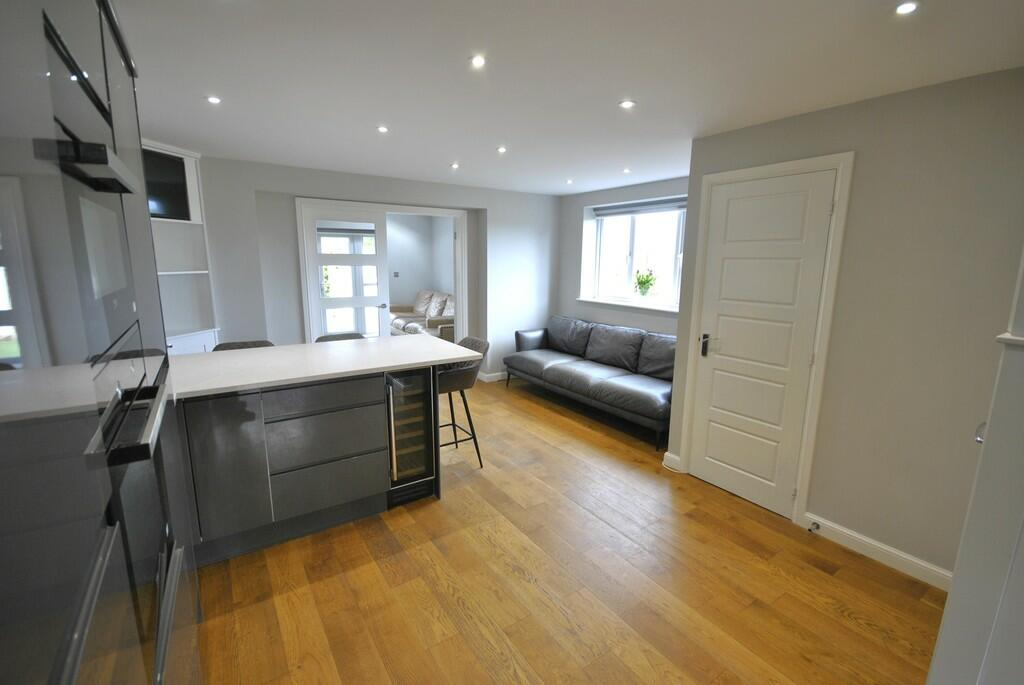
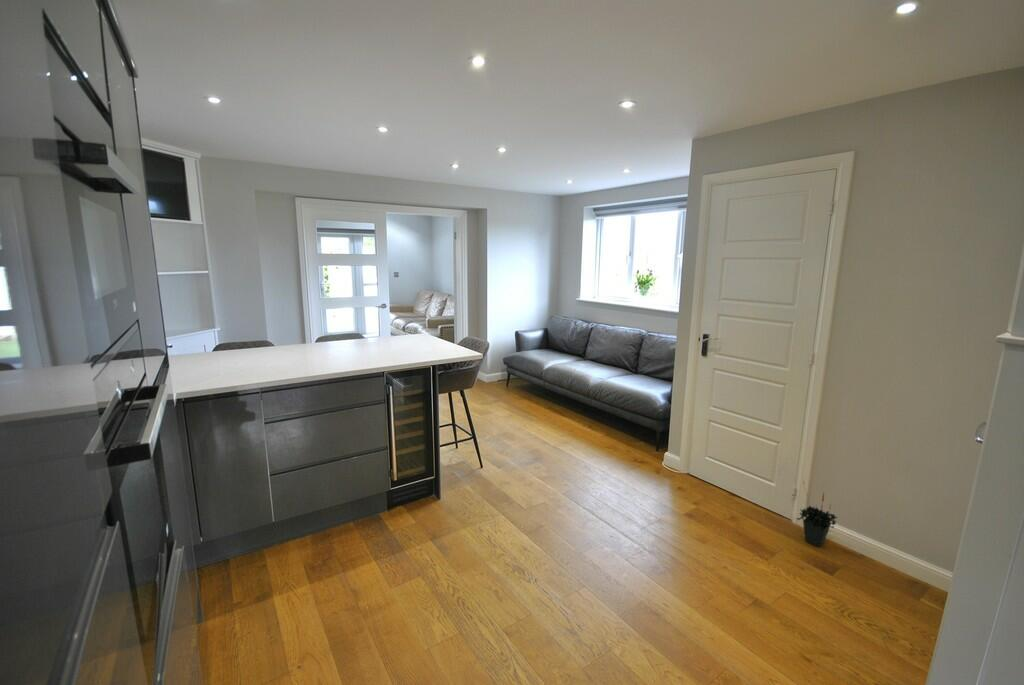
+ potted plant (817, 513)
